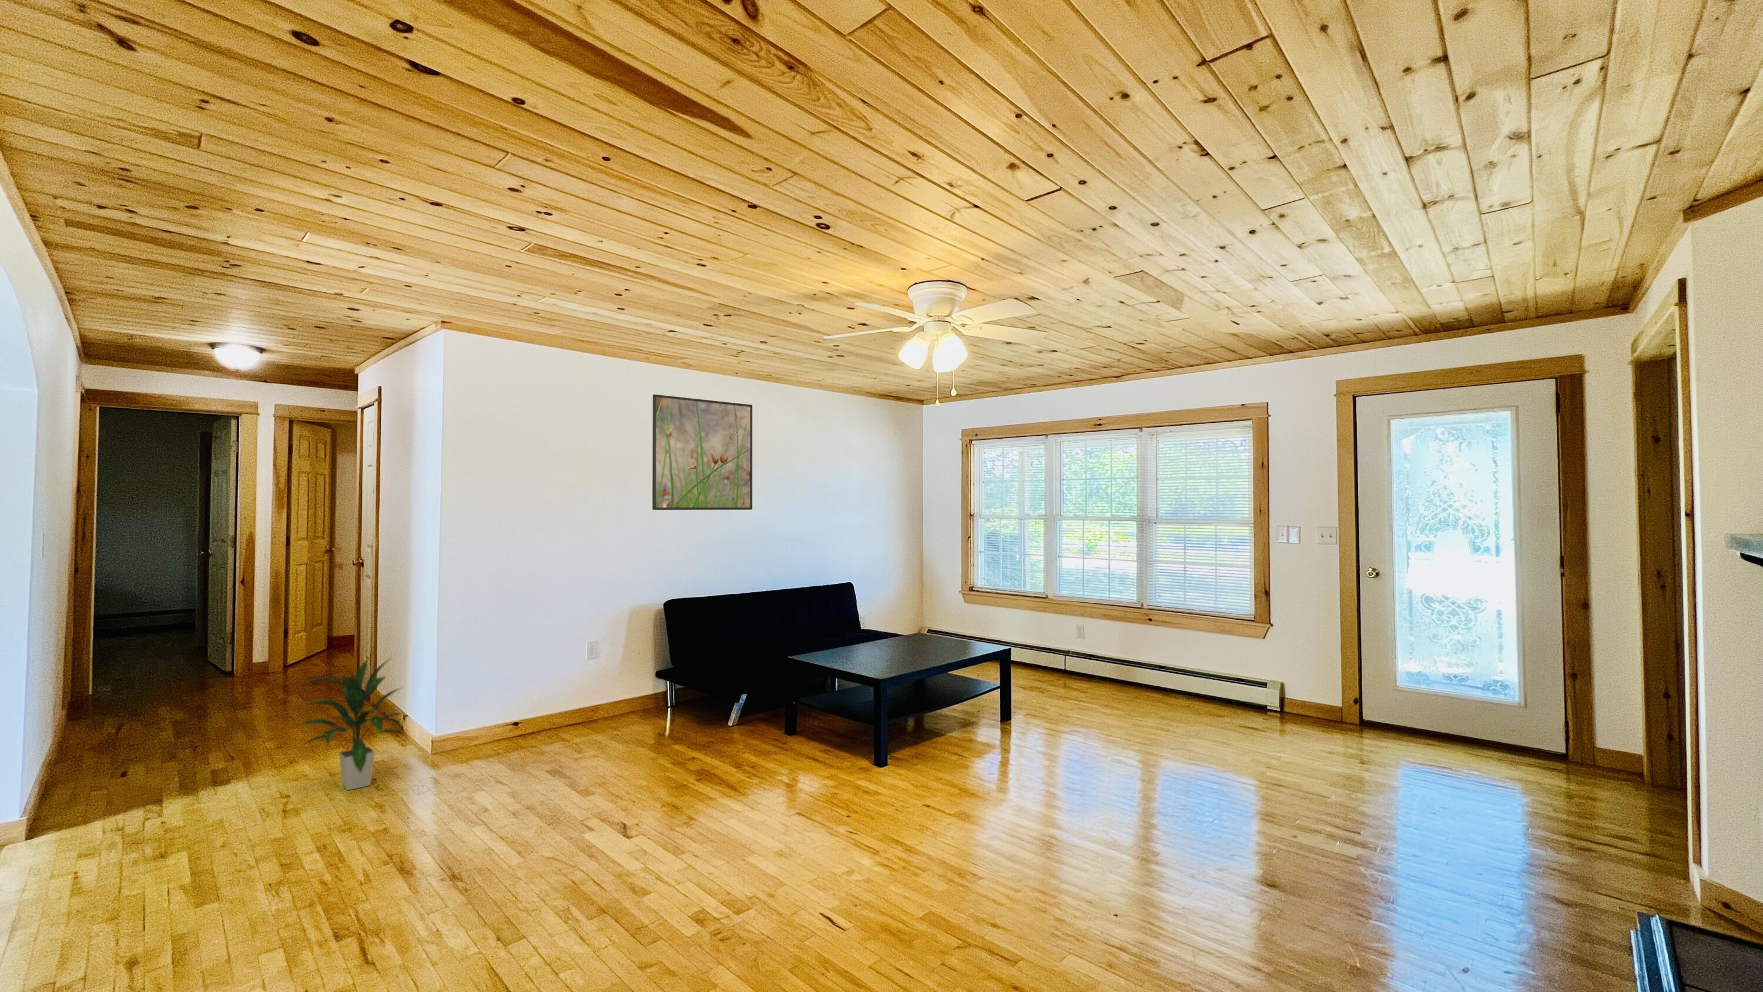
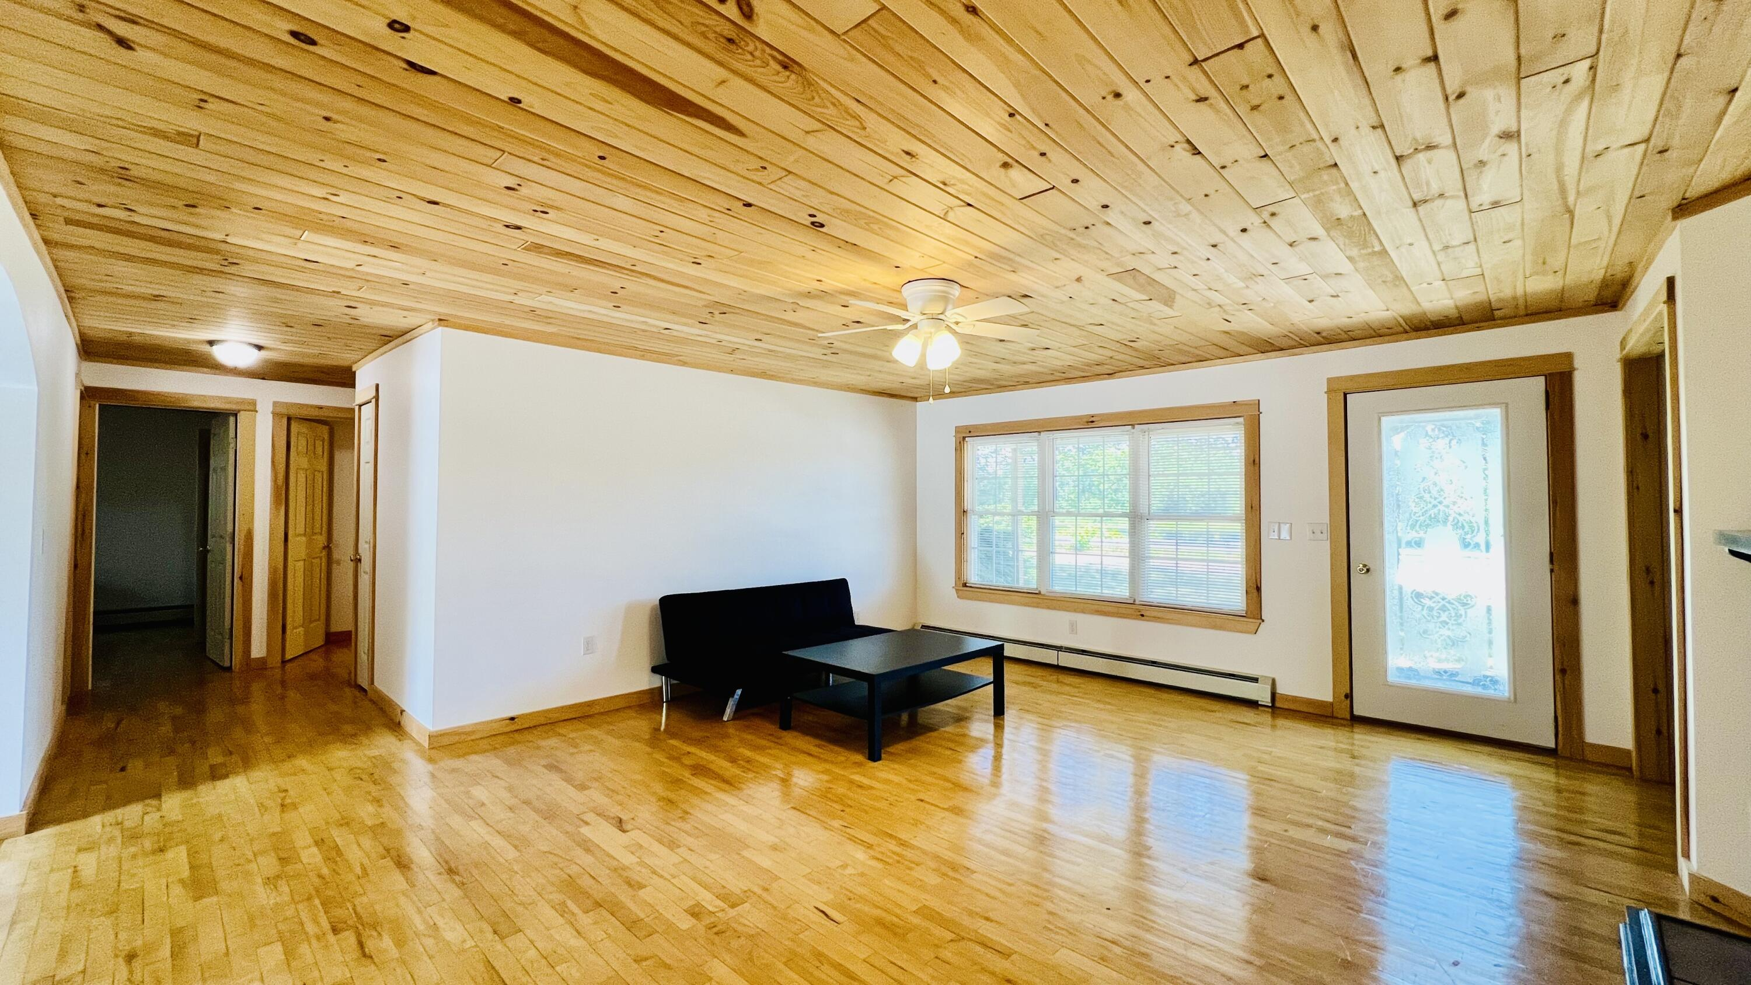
- indoor plant (355, 723)
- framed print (705, 454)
